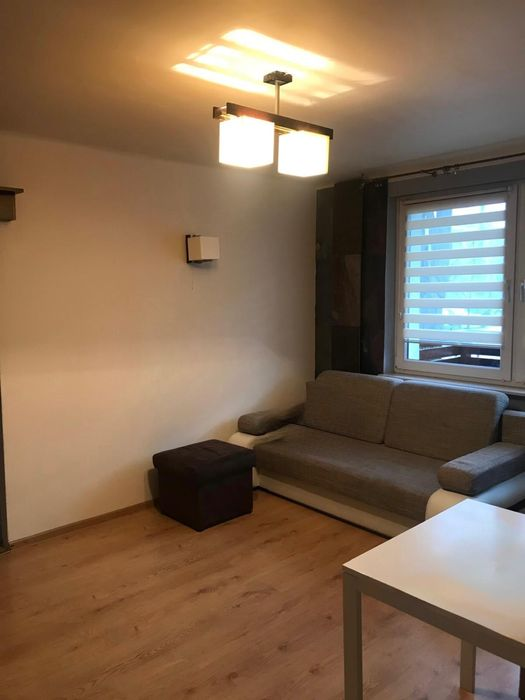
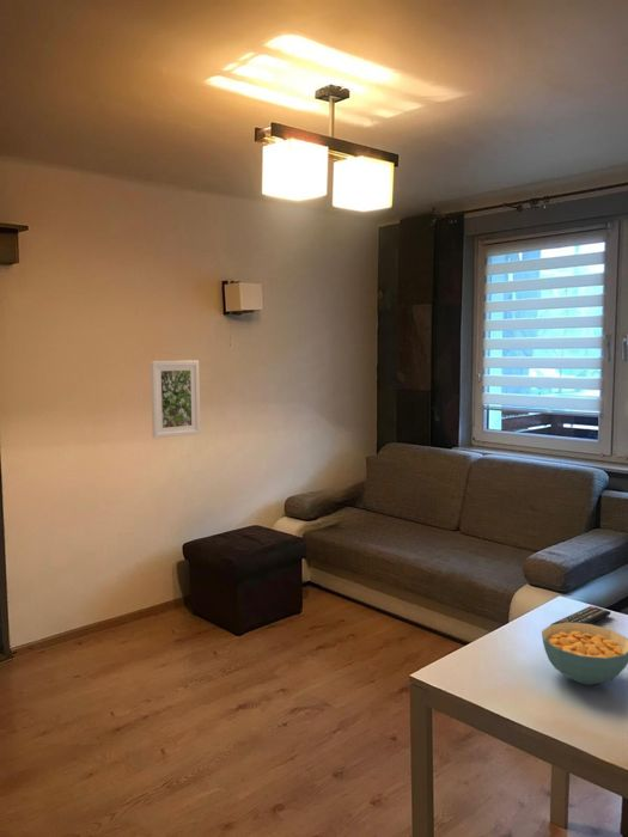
+ remote control (580, 621)
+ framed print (176, 398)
+ cereal bowl (585, 659)
